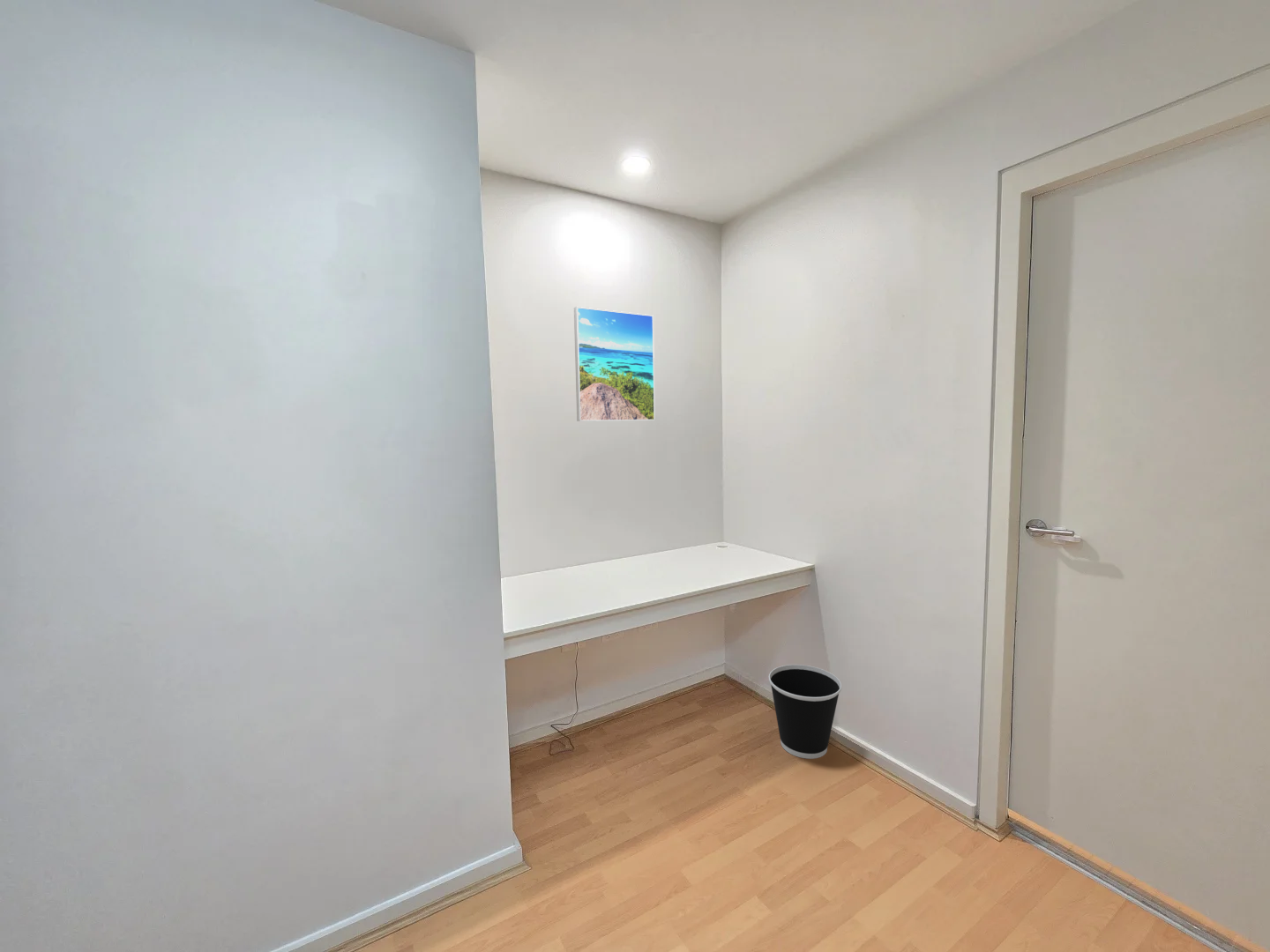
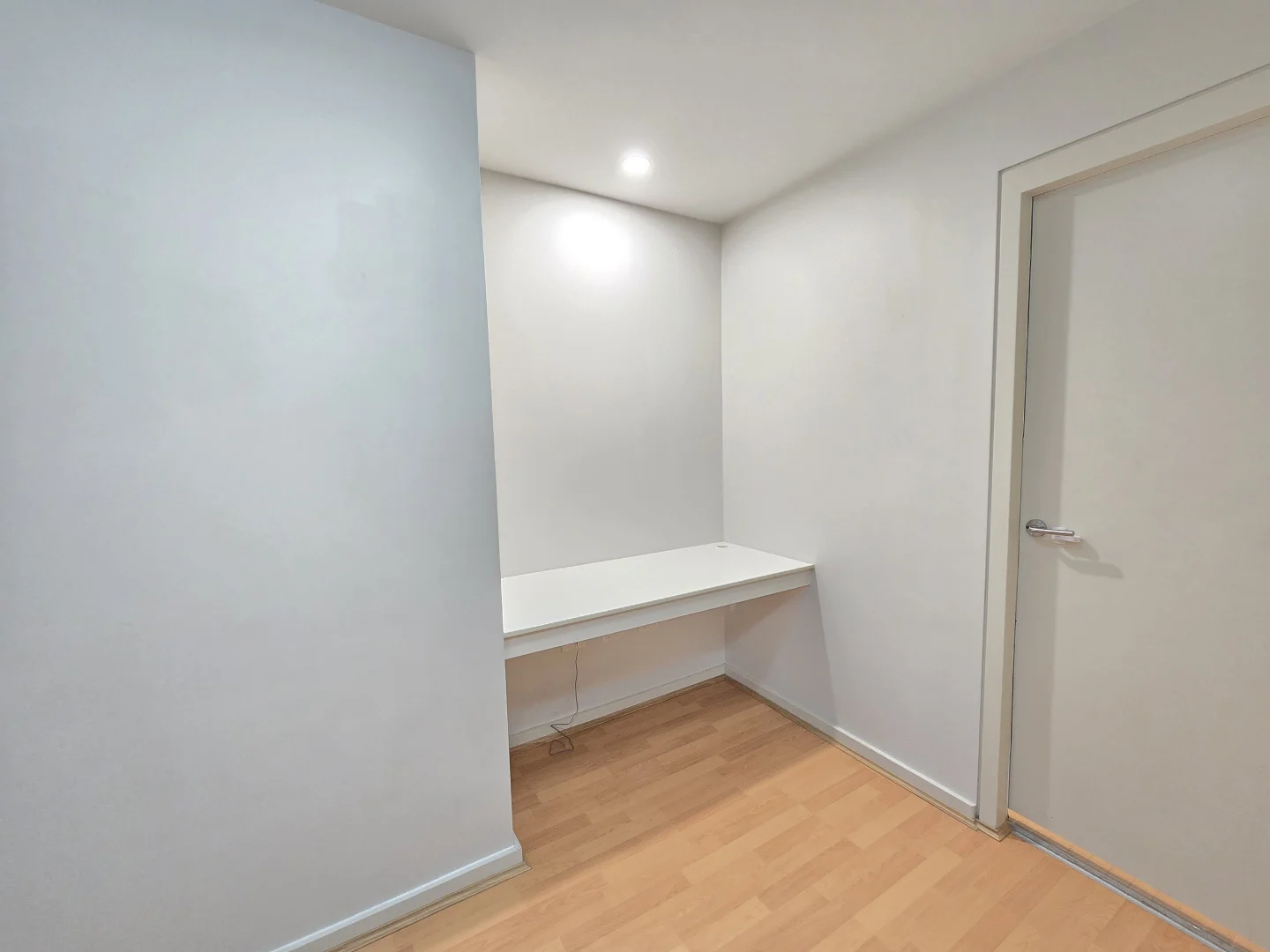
- wastebasket (803, 712)
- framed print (616, 367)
